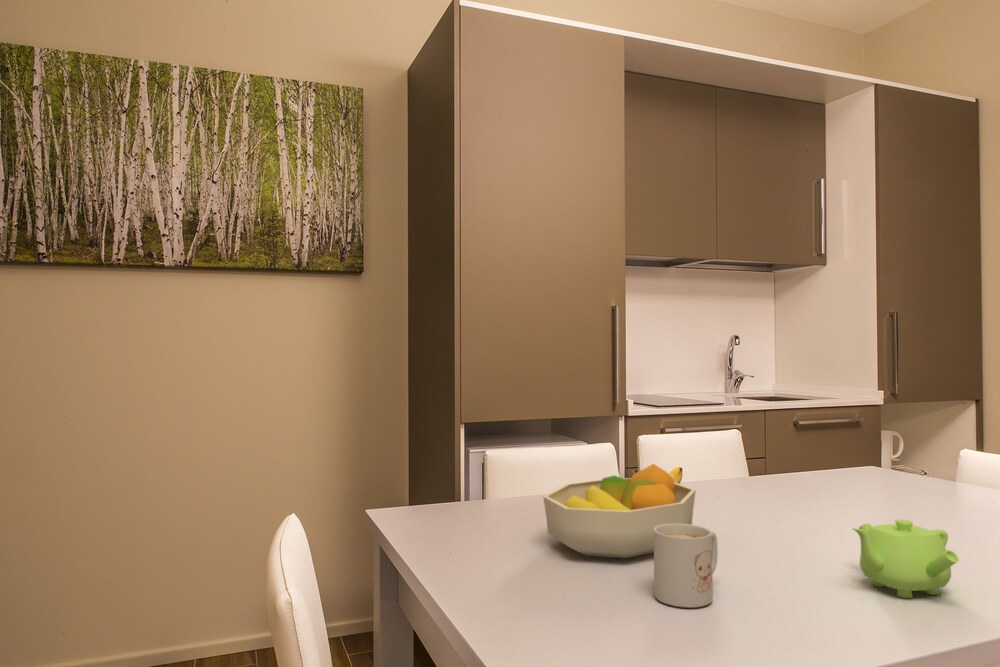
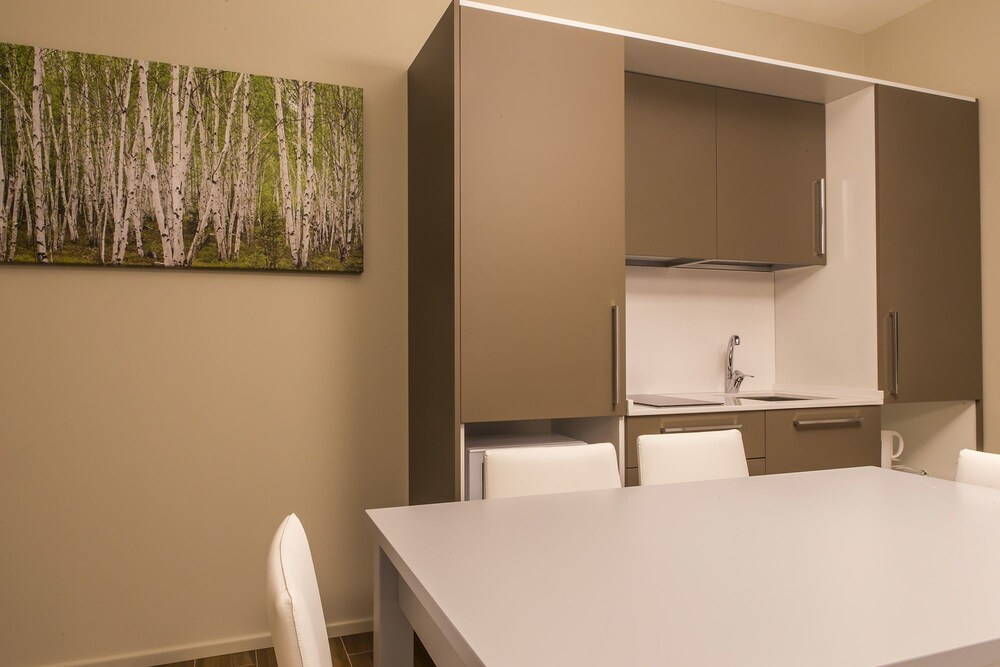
- fruit bowl (621, 506)
- mug (691, 561)
- teapot (901, 554)
- banana (669, 474)
